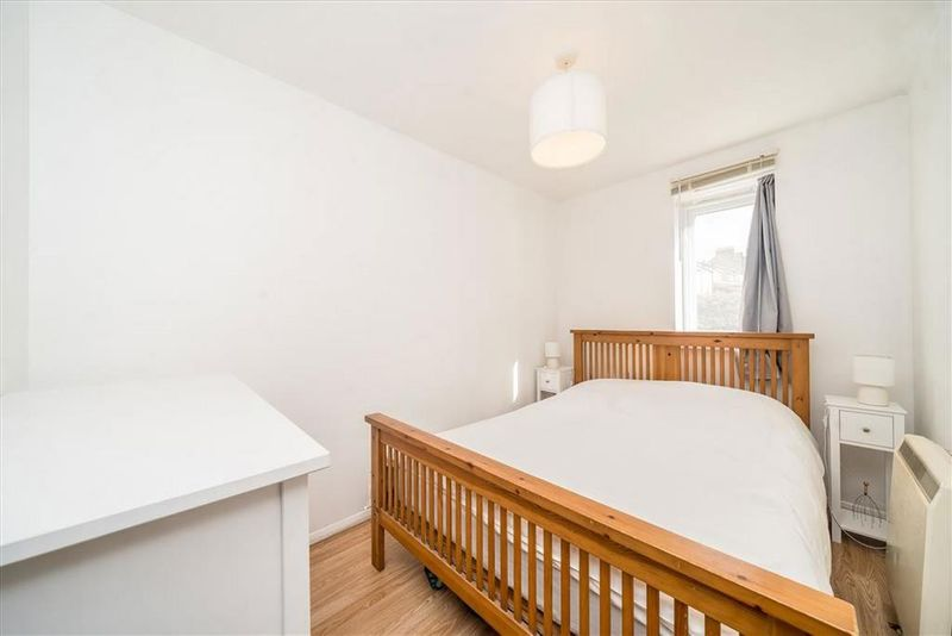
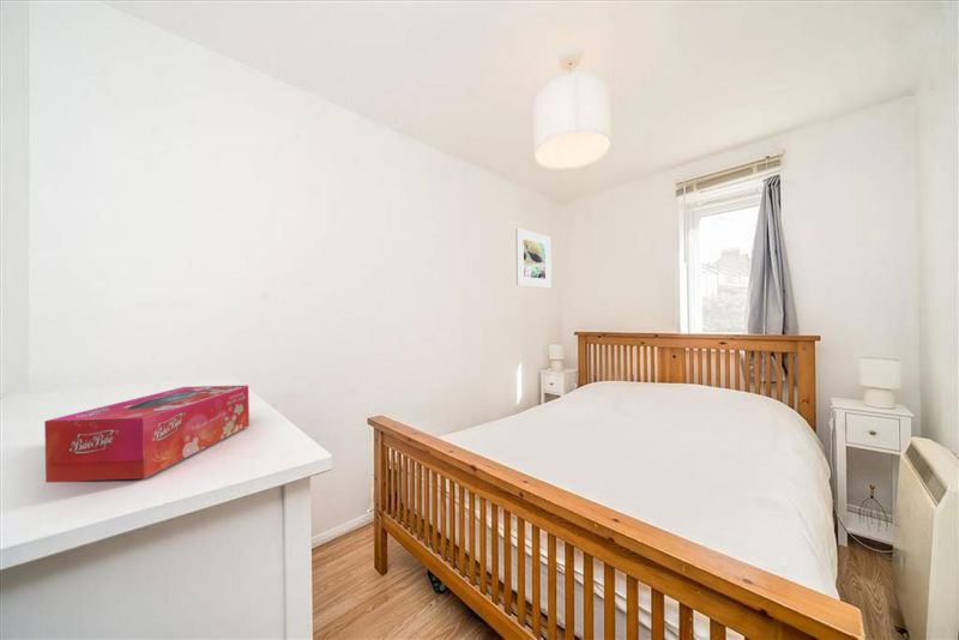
+ tissue box (168, 423)
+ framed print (533, 259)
